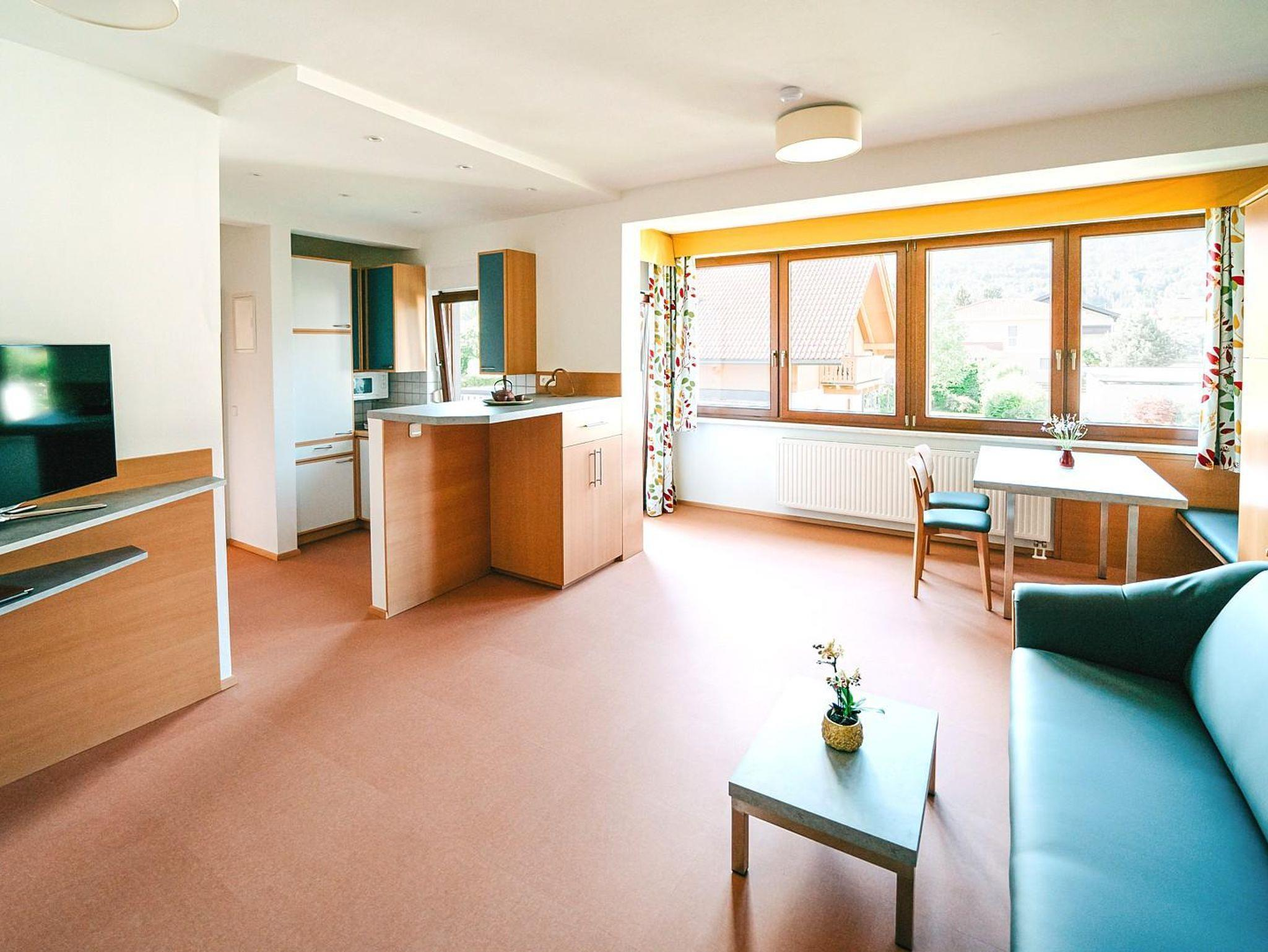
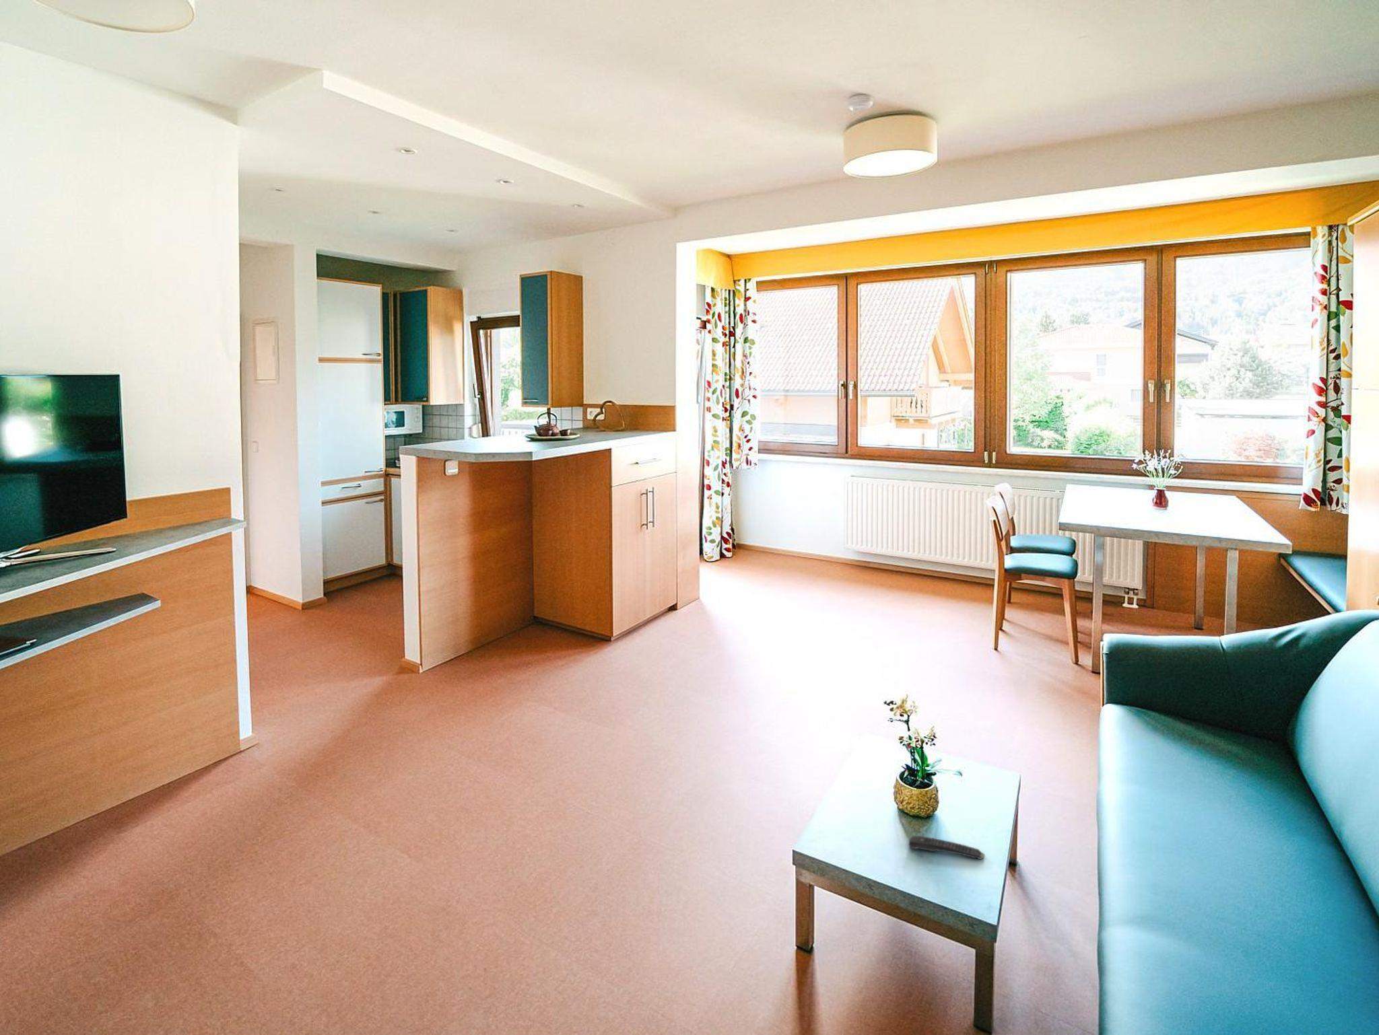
+ remote control (946, 847)
